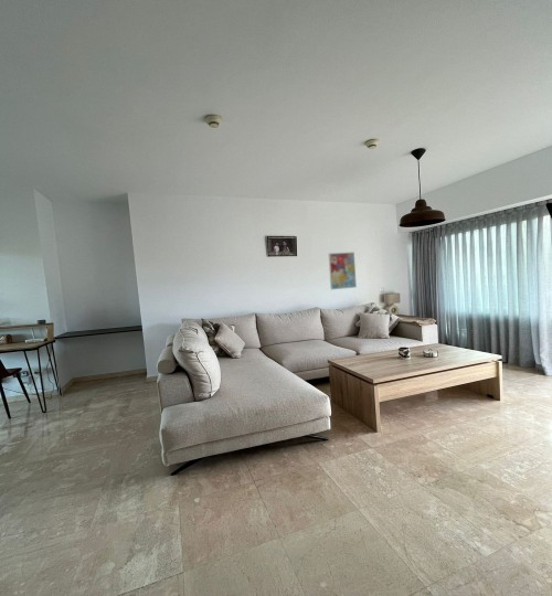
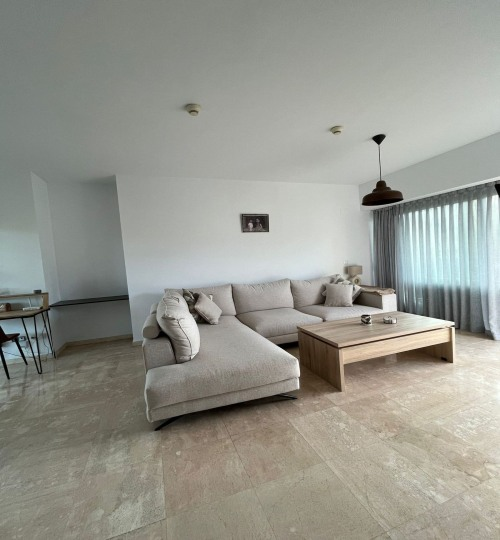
- wall art (342, 270)
